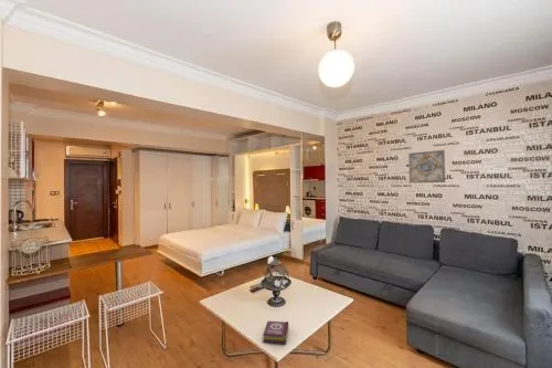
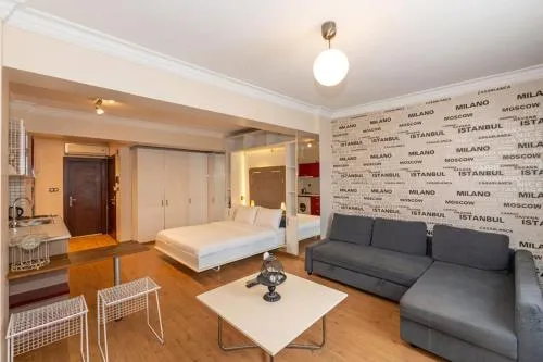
- wall art (426, 167)
- book (276, 330)
